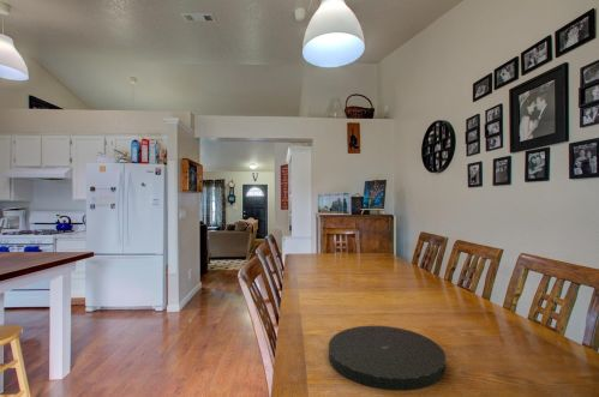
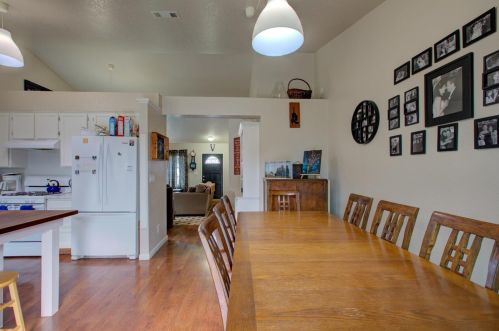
- plate (384, 353)
